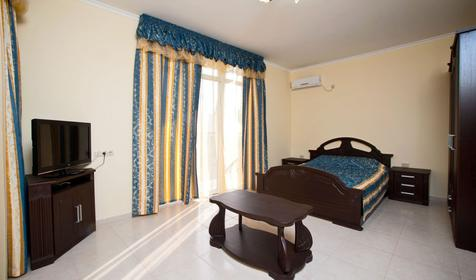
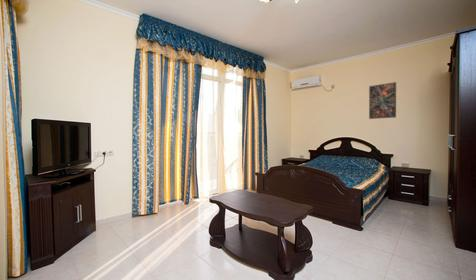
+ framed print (382, 101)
